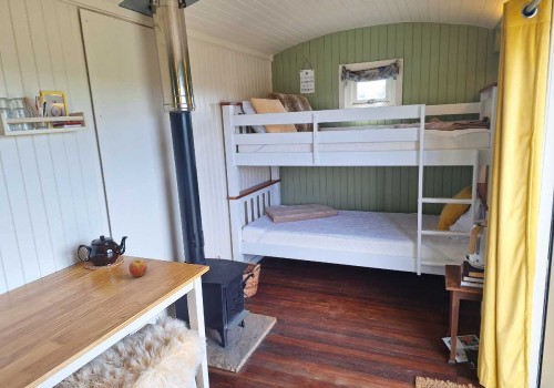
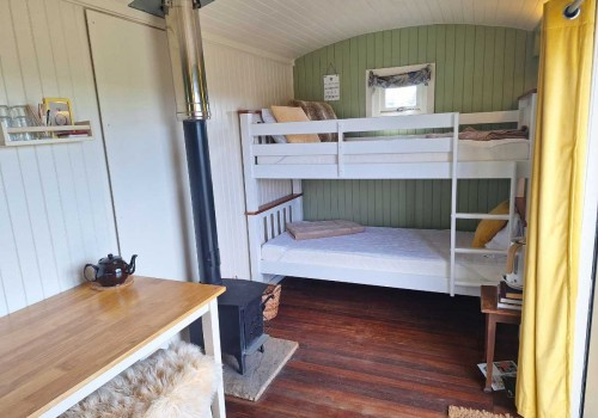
- fruit (137, 267)
